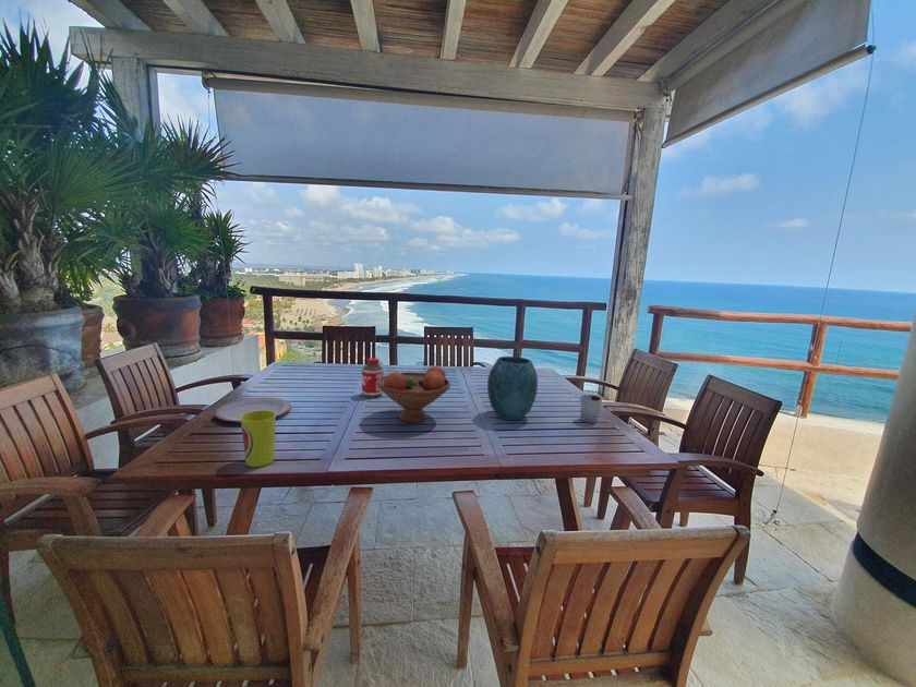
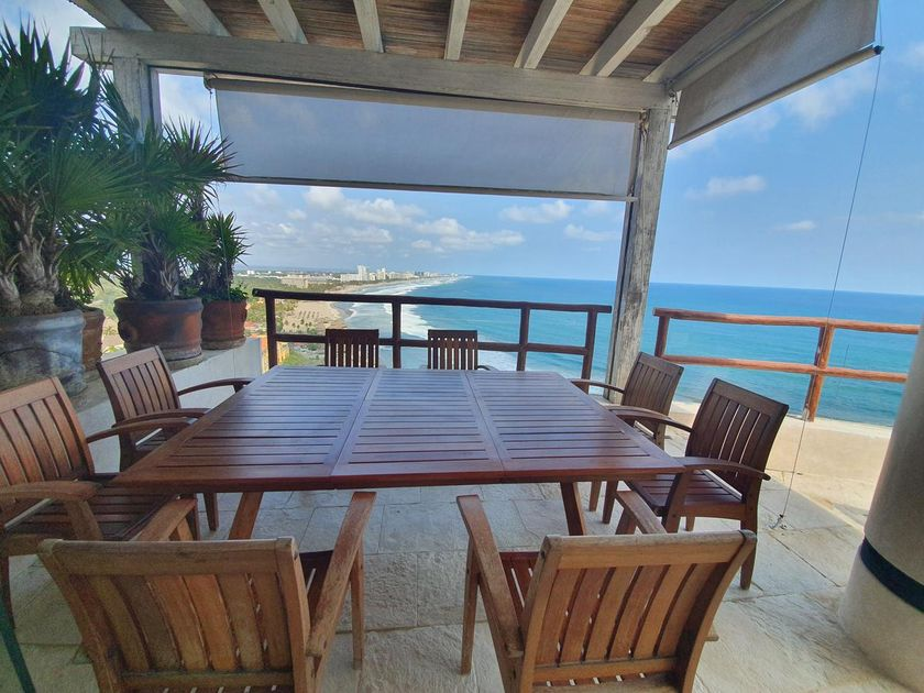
- vase (511, 388)
- plate (254, 410)
- bottle (372, 377)
- cup (258, 438)
- cup (589, 407)
- fruit bowl (413, 393)
